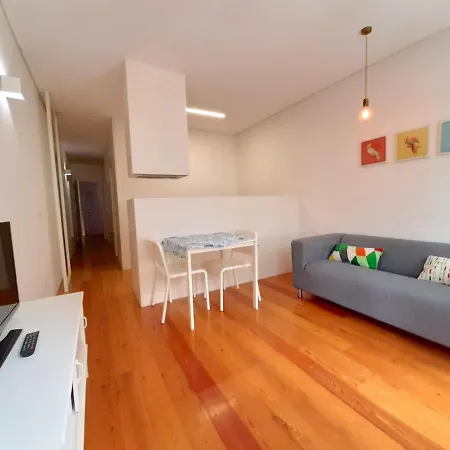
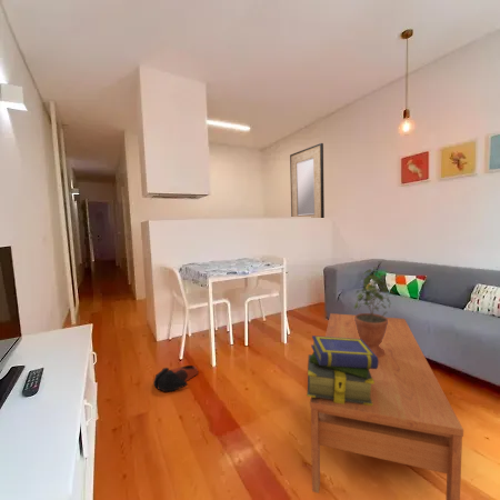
+ potted plant (374, 308)
+ stack of books (339, 364)
+ coffee table (371, 383)
+ bag (178, 372)
+ home mirror (306, 188)
